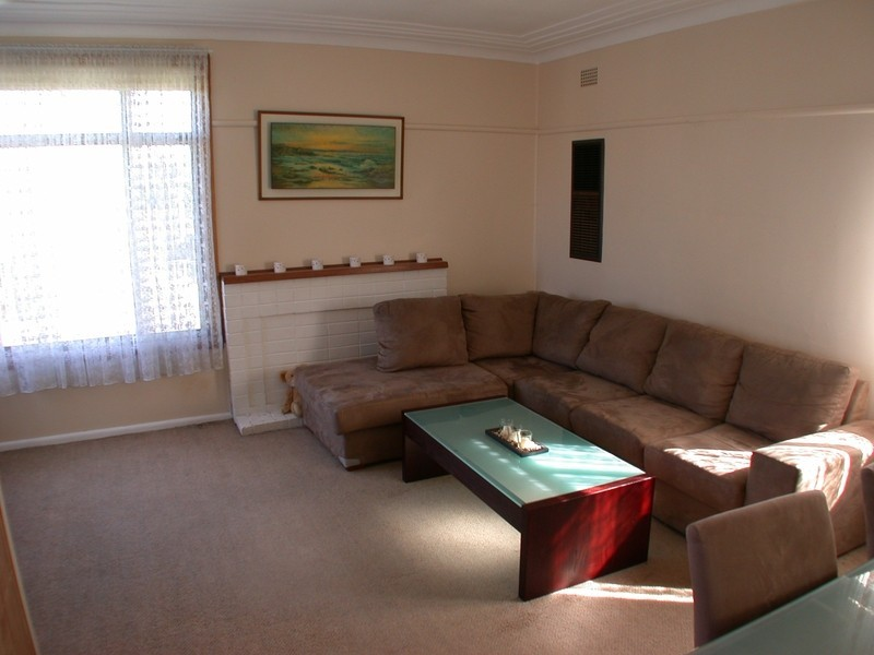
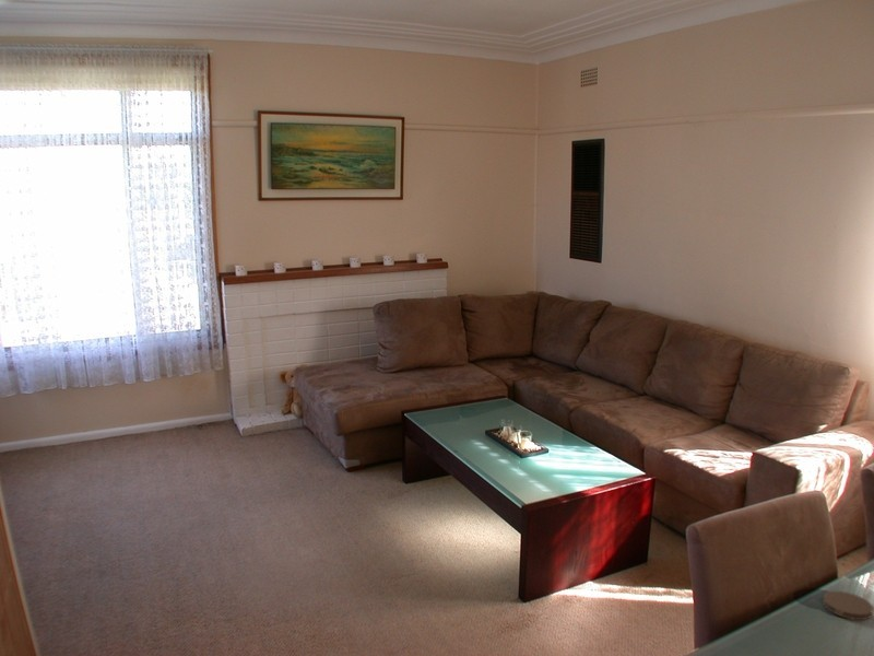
+ coaster (847, 605)
